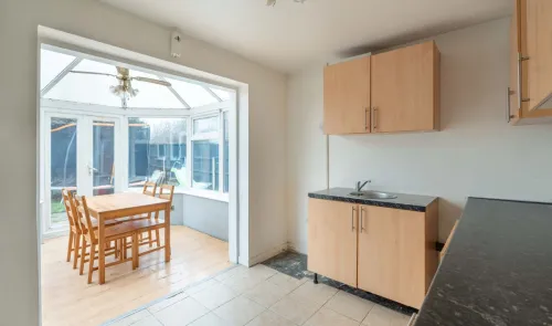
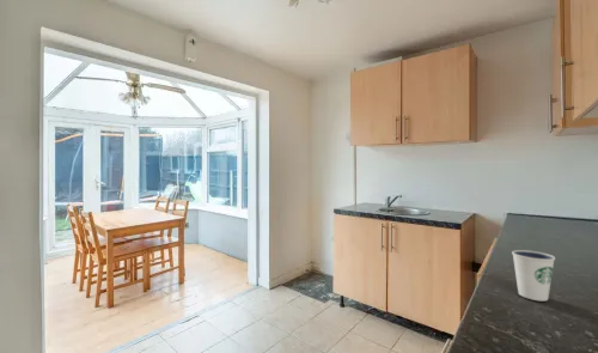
+ dixie cup (532, 275)
